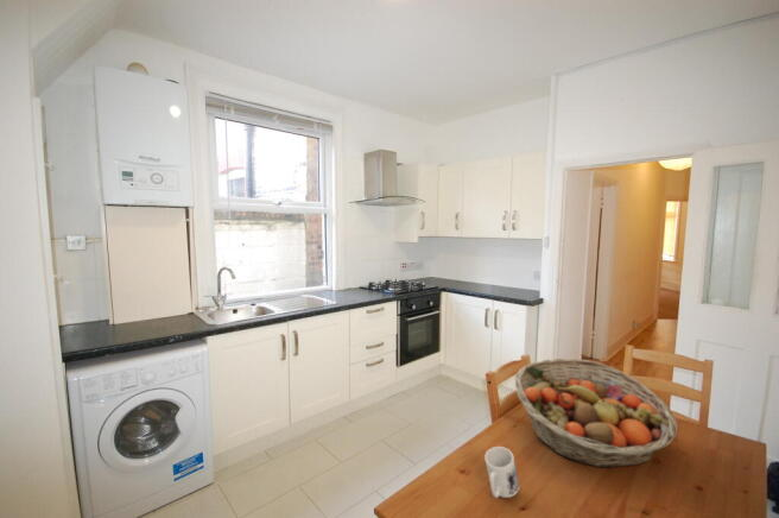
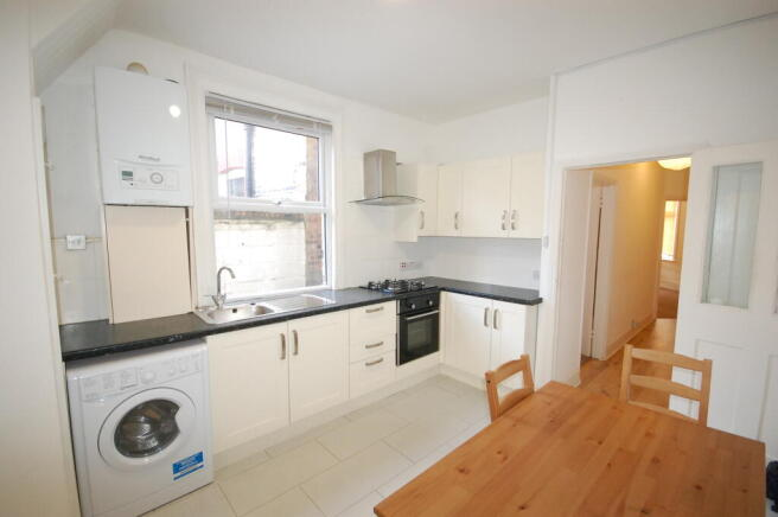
- mug (502, 474)
- fruit basket (588, 408)
